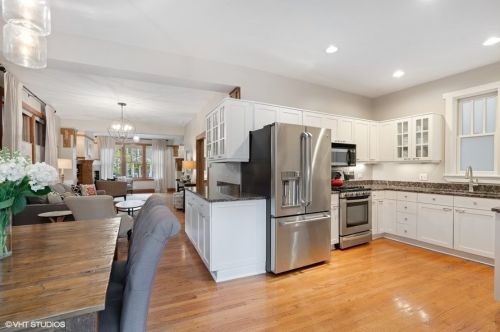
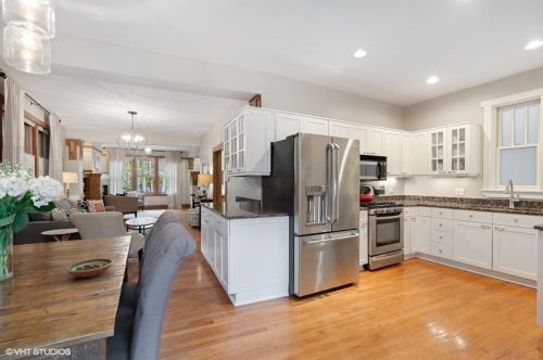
+ decorative bowl (90, 269)
